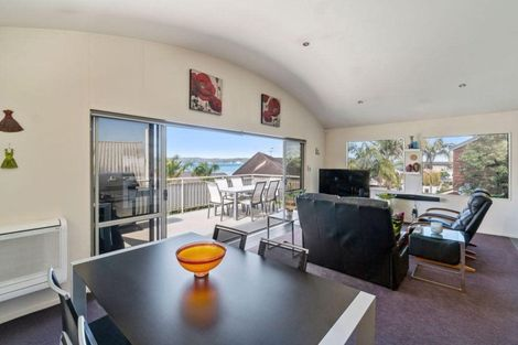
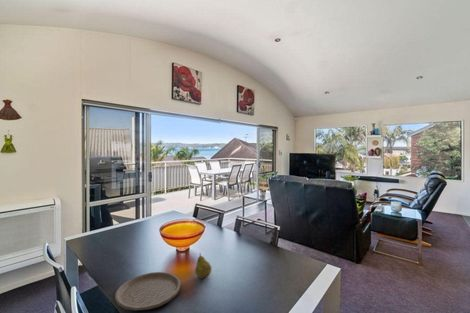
+ fruit (203, 265)
+ plate (149, 289)
